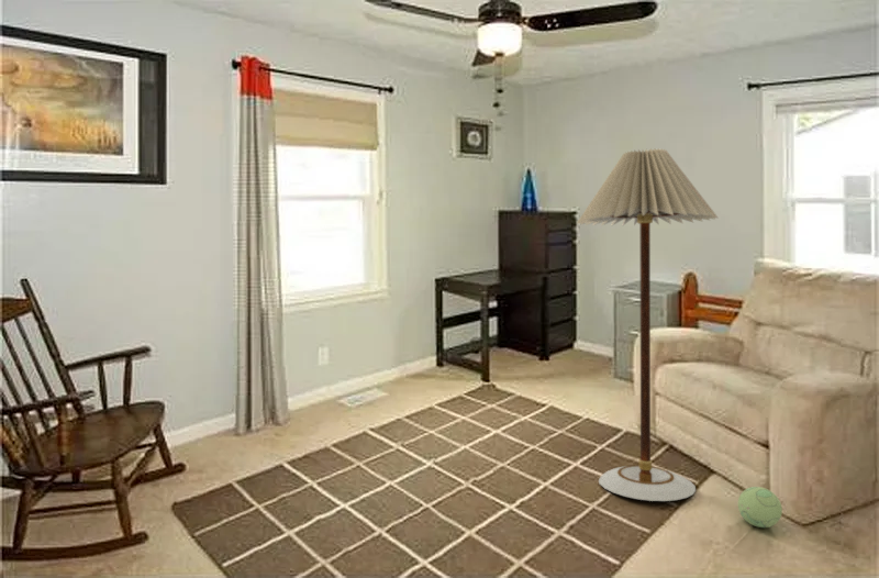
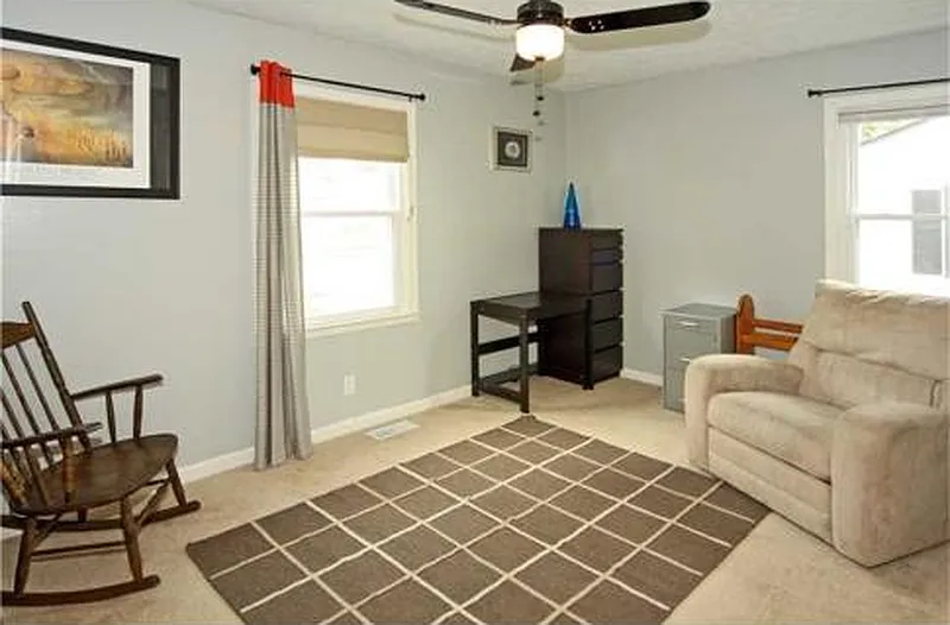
- floor lamp (645, 319)
- plush toy (759, 507)
